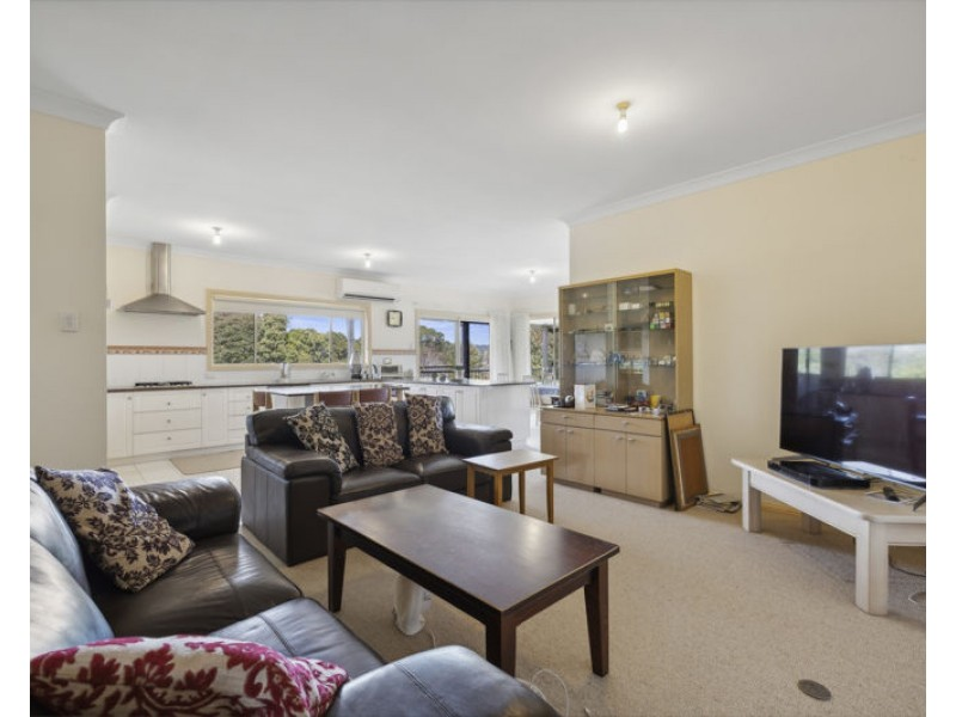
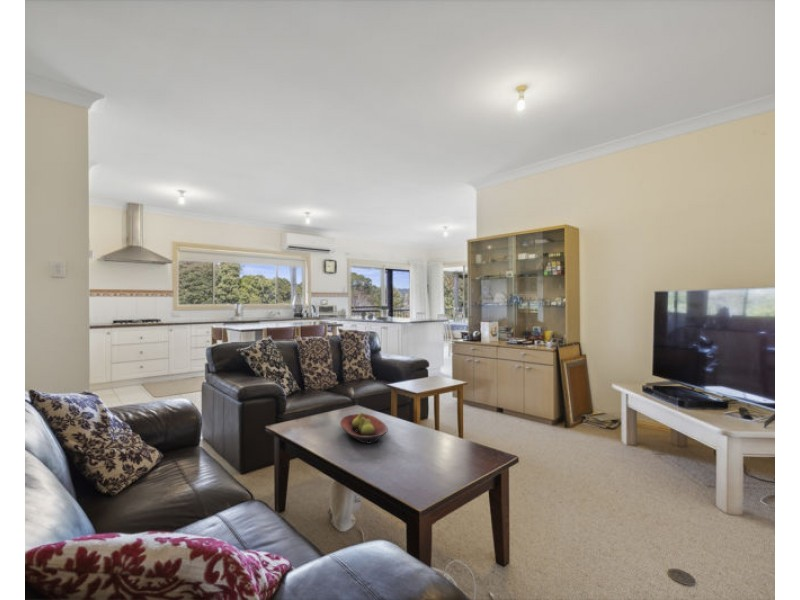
+ fruit bowl (363, 425)
